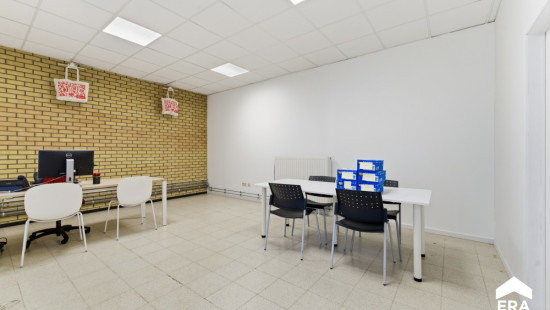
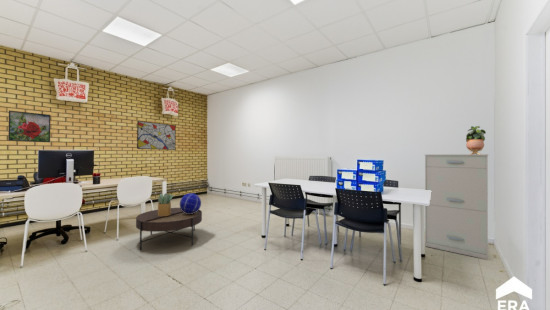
+ potted plant (475, 139)
+ filing cabinet (455, 199)
+ coffee table (170, 226)
+ decorative sphere (190, 202)
+ potted plant (164, 203)
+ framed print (30, 127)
+ wall art (157, 136)
